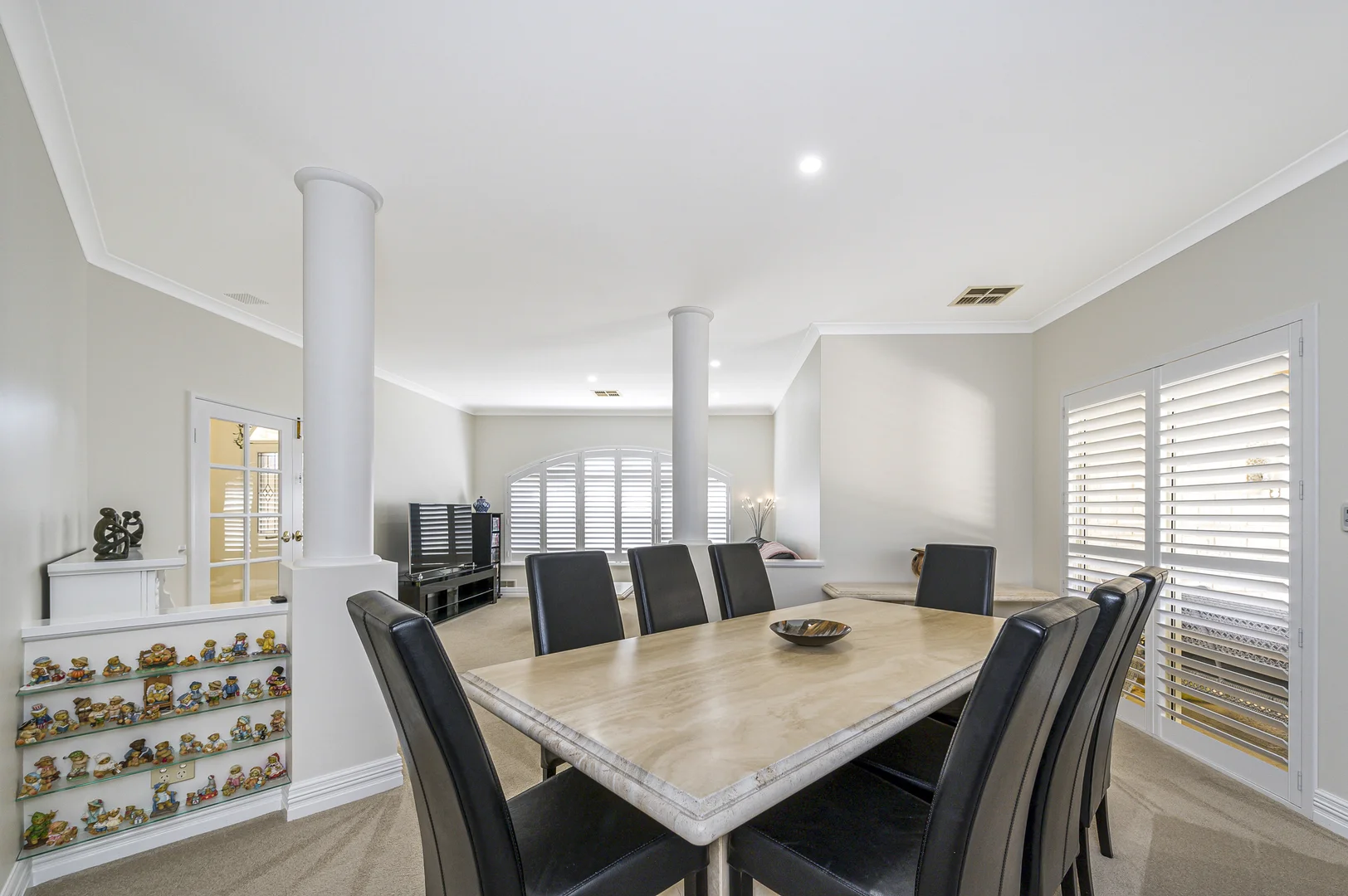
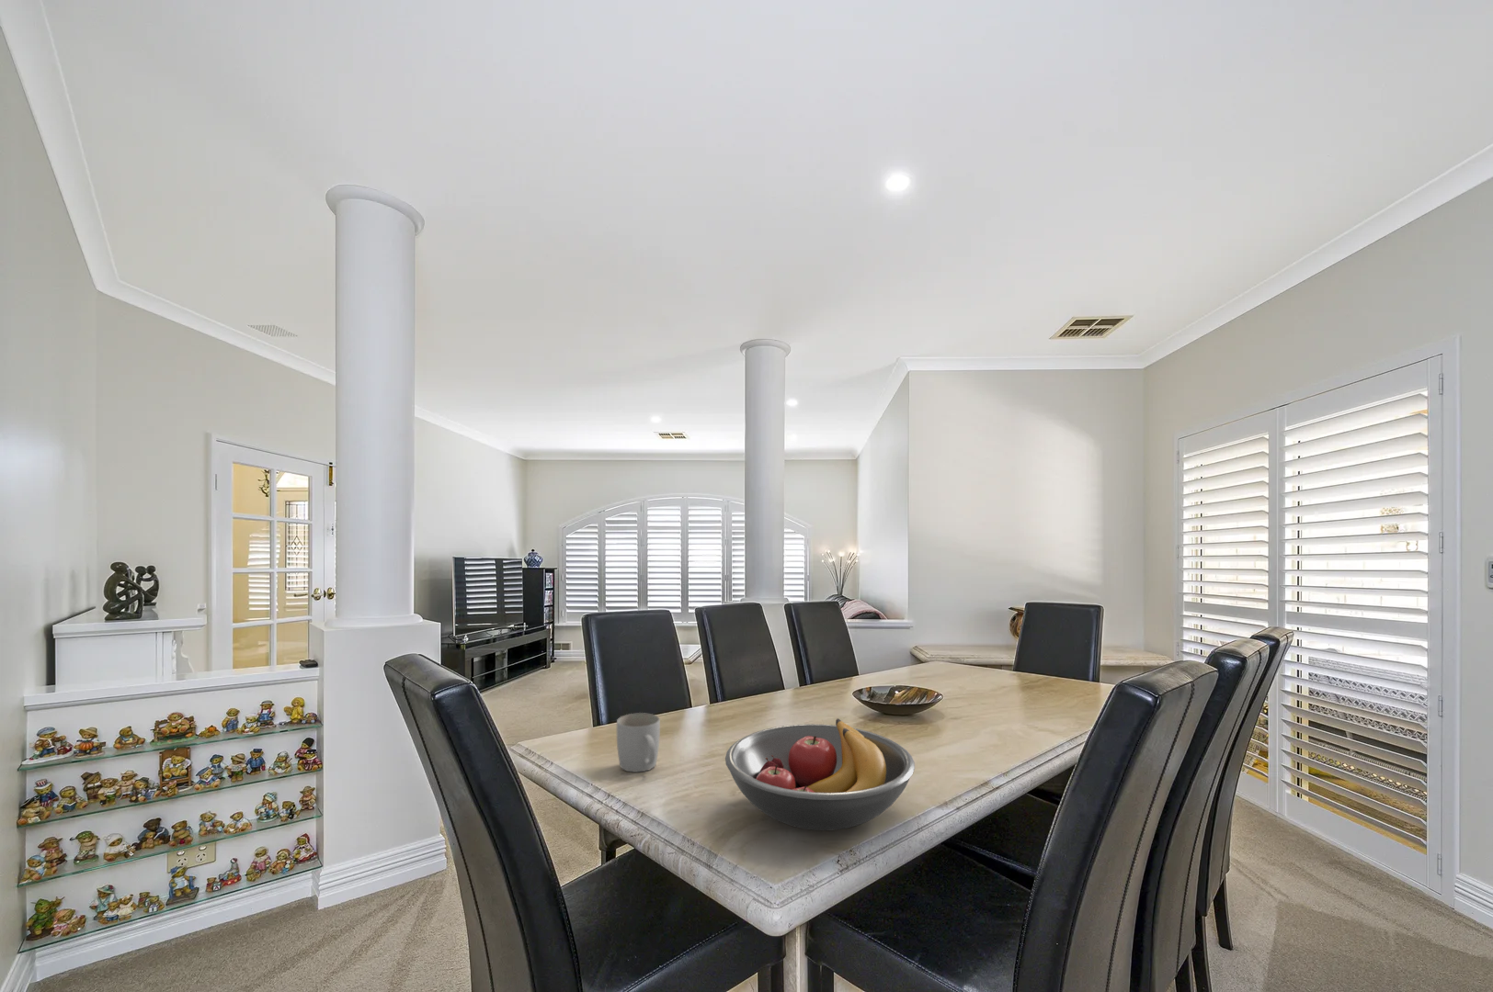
+ mug (641, 745)
+ fruit bowl (818, 774)
